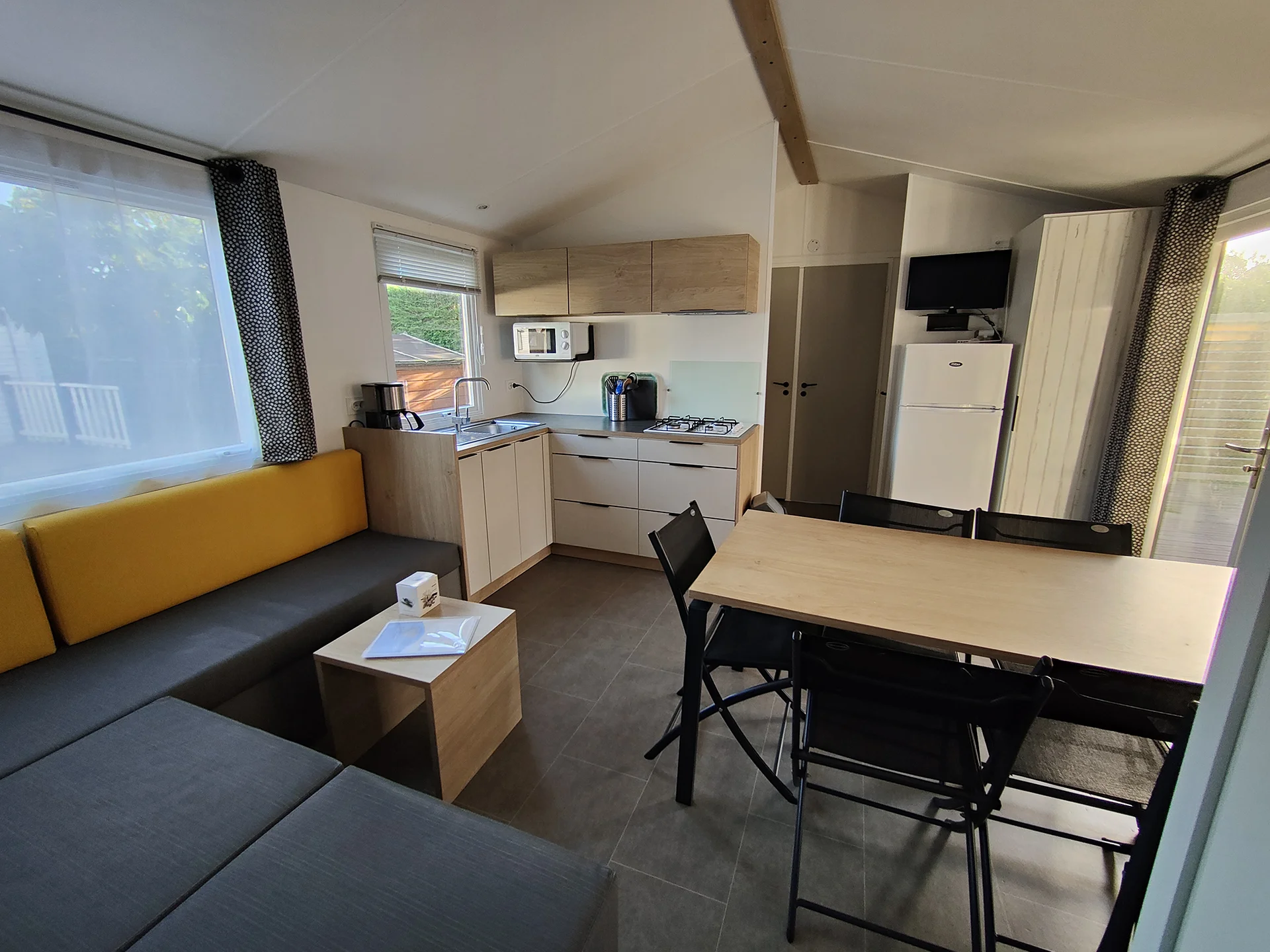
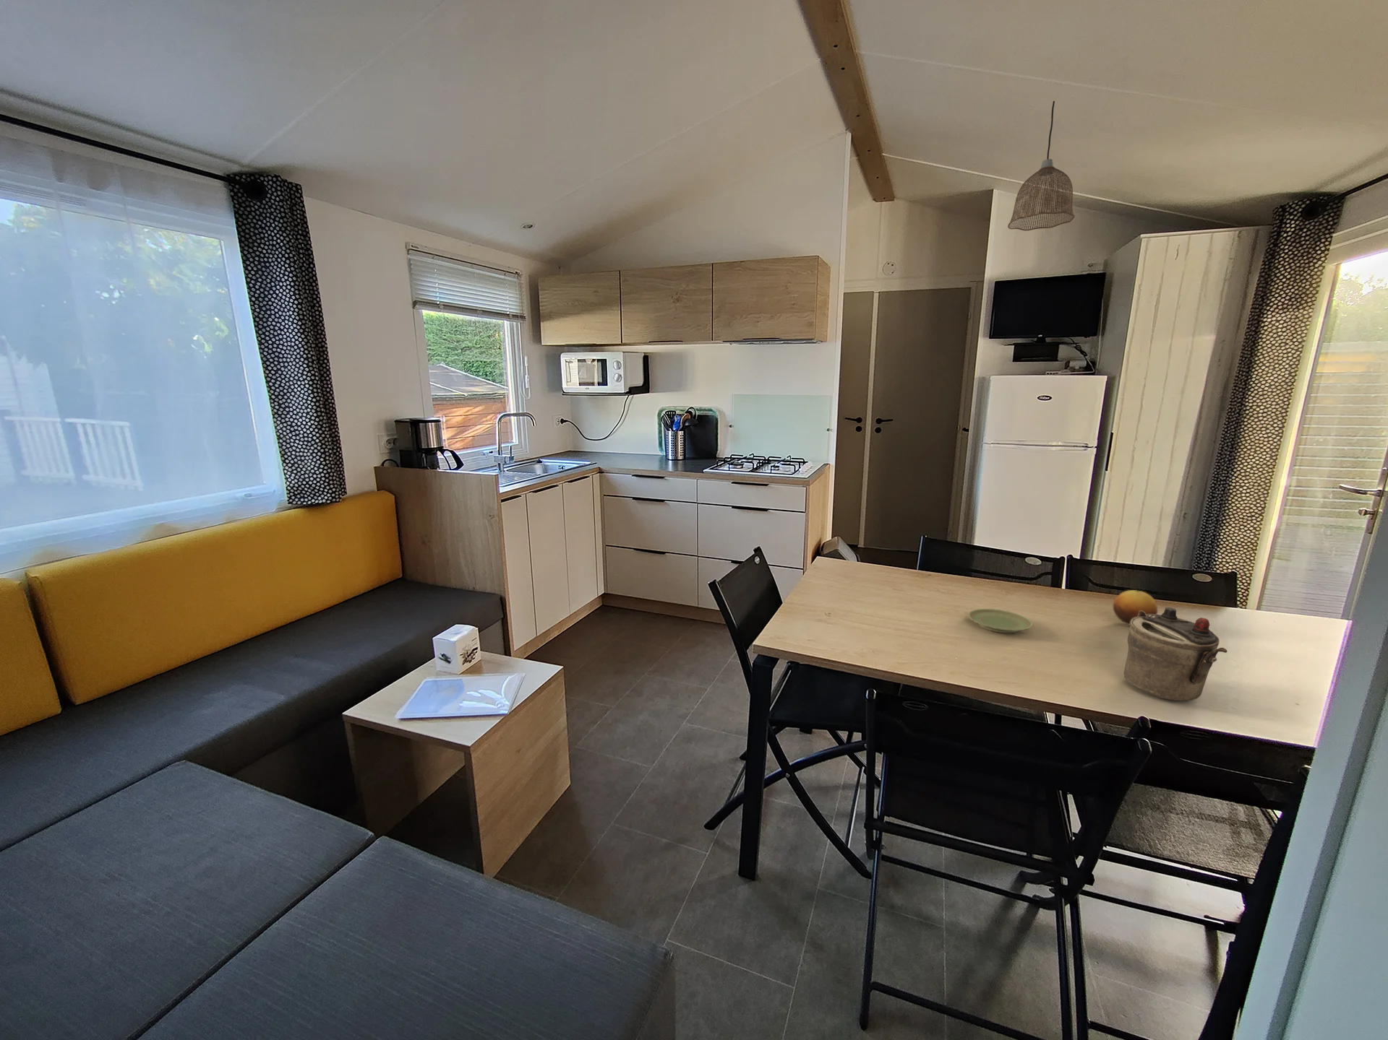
+ pendant lamp (1047, 163)
+ fruit (1134, 607)
+ plate (999, 622)
+ teapot (1173, 652)
